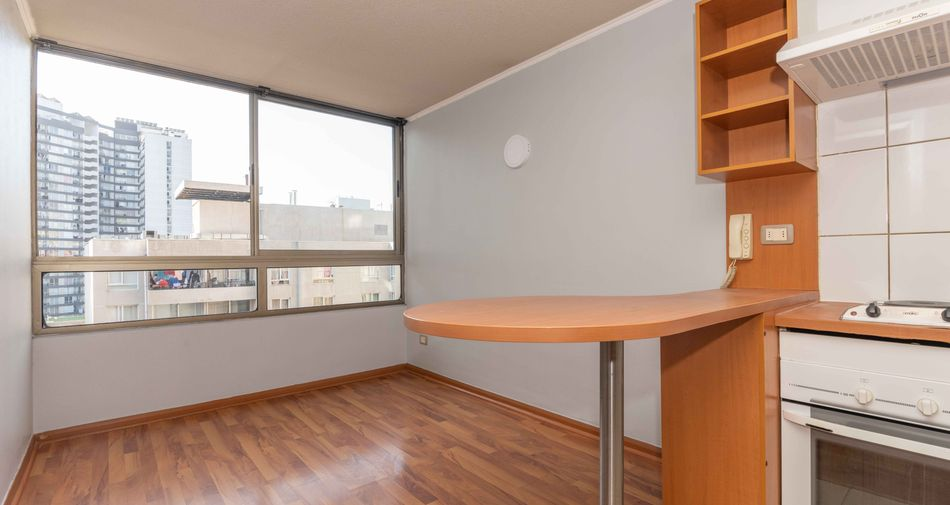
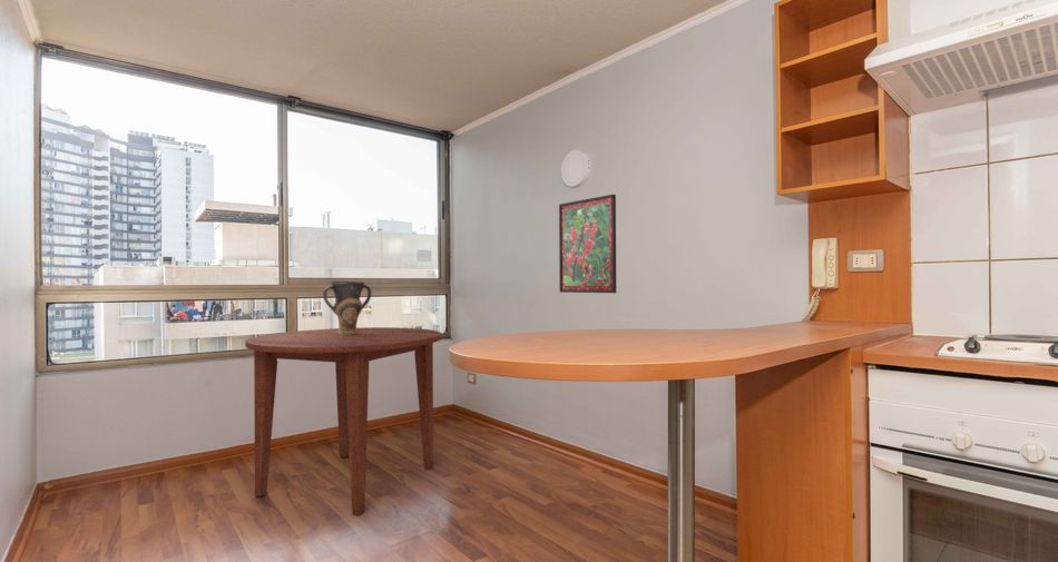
+ dining table (350, 407)
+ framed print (586, 246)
+ vase (347, 307)
